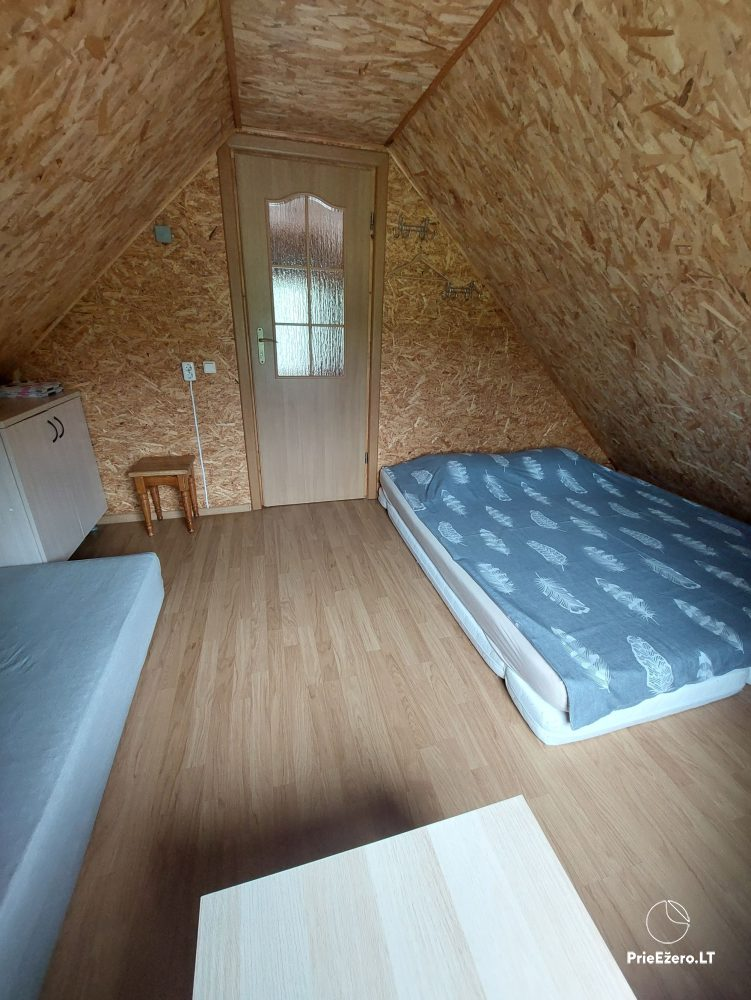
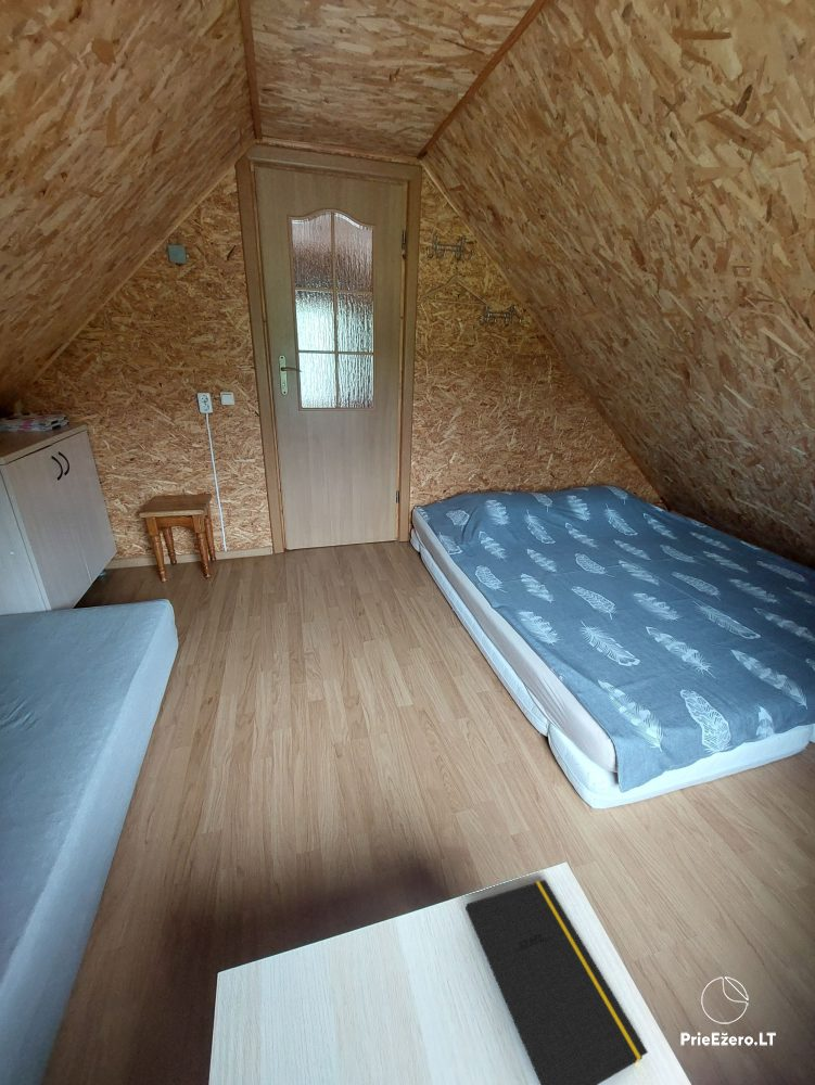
+ notepad (547, 973)
